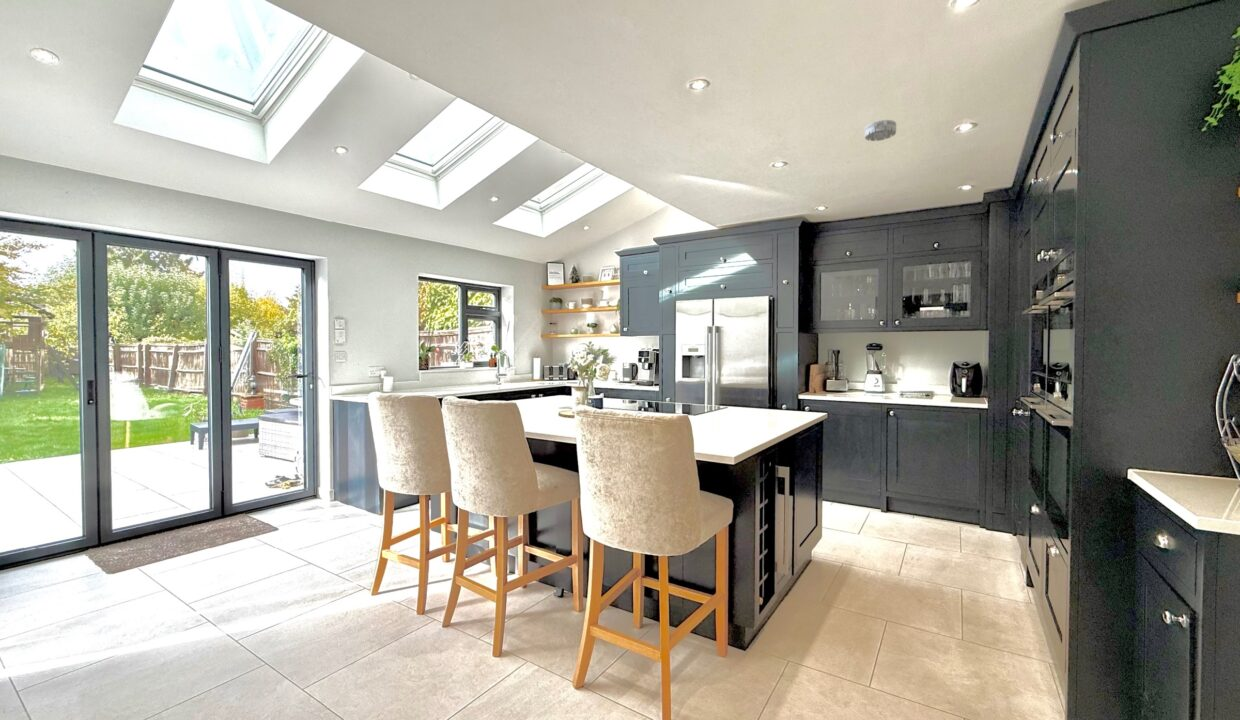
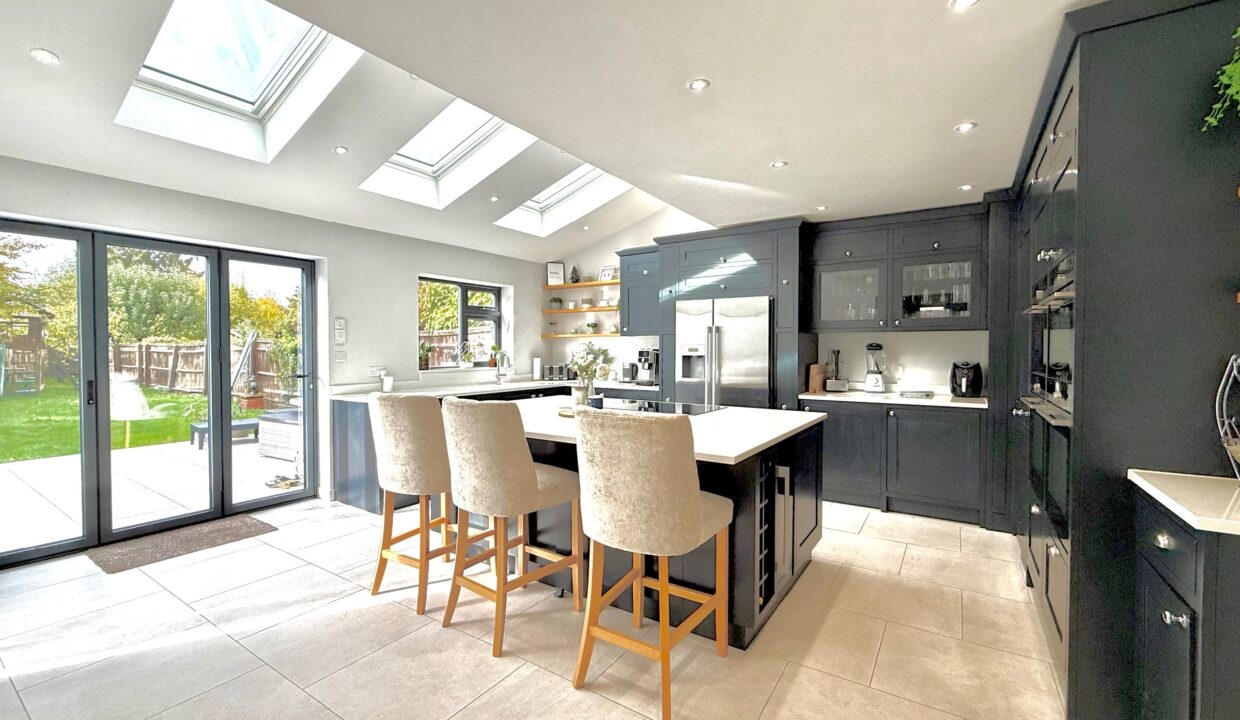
- smoke detector (880, 130)
